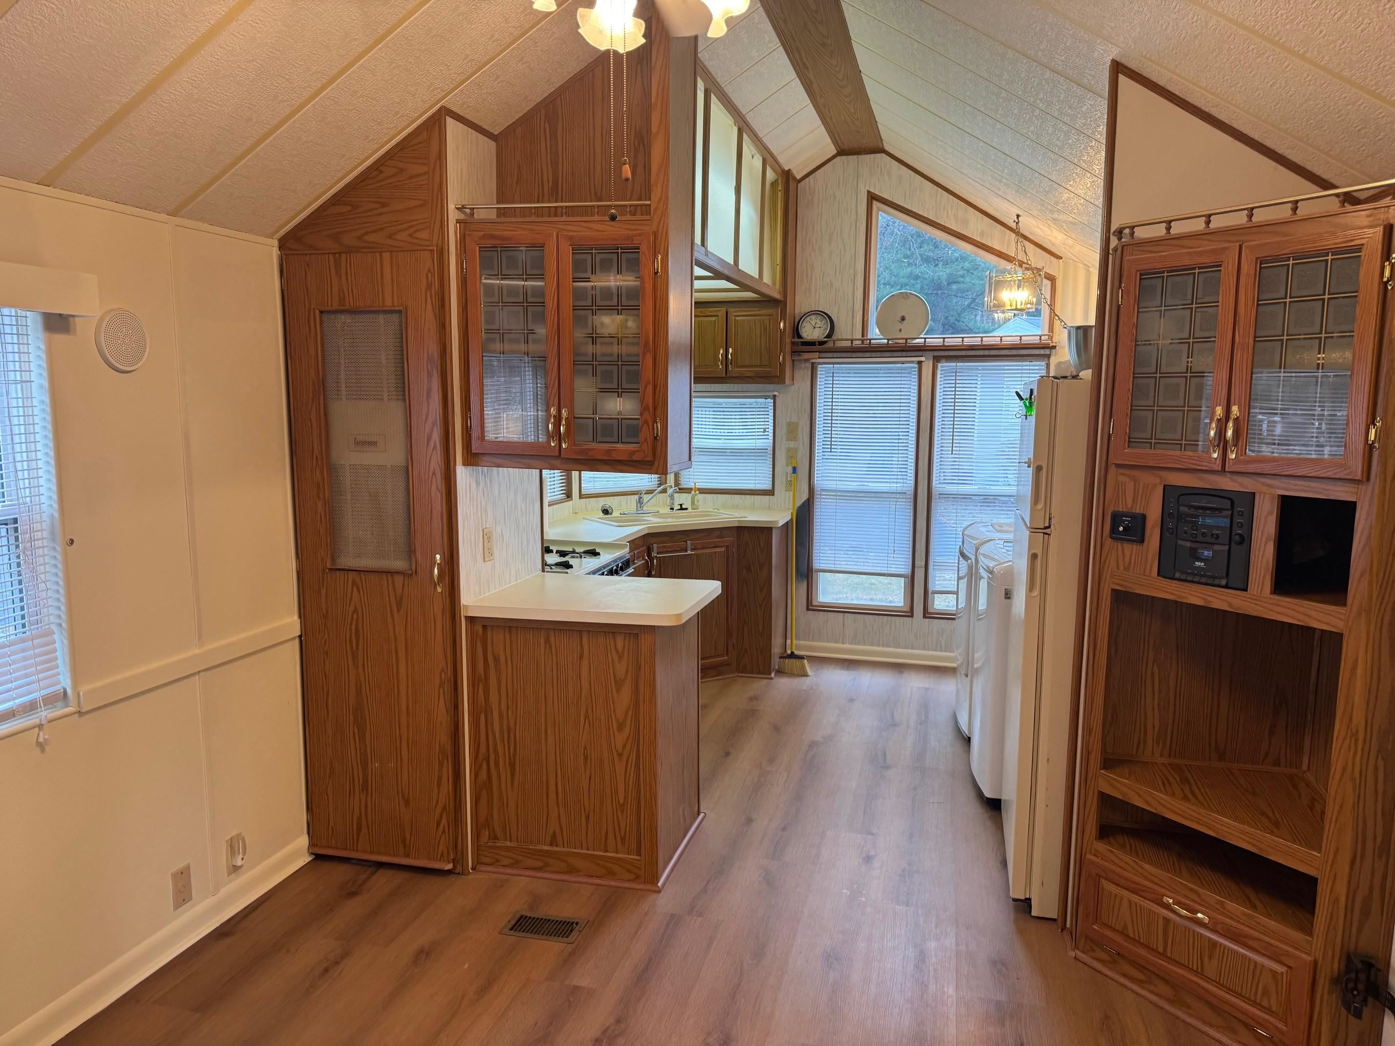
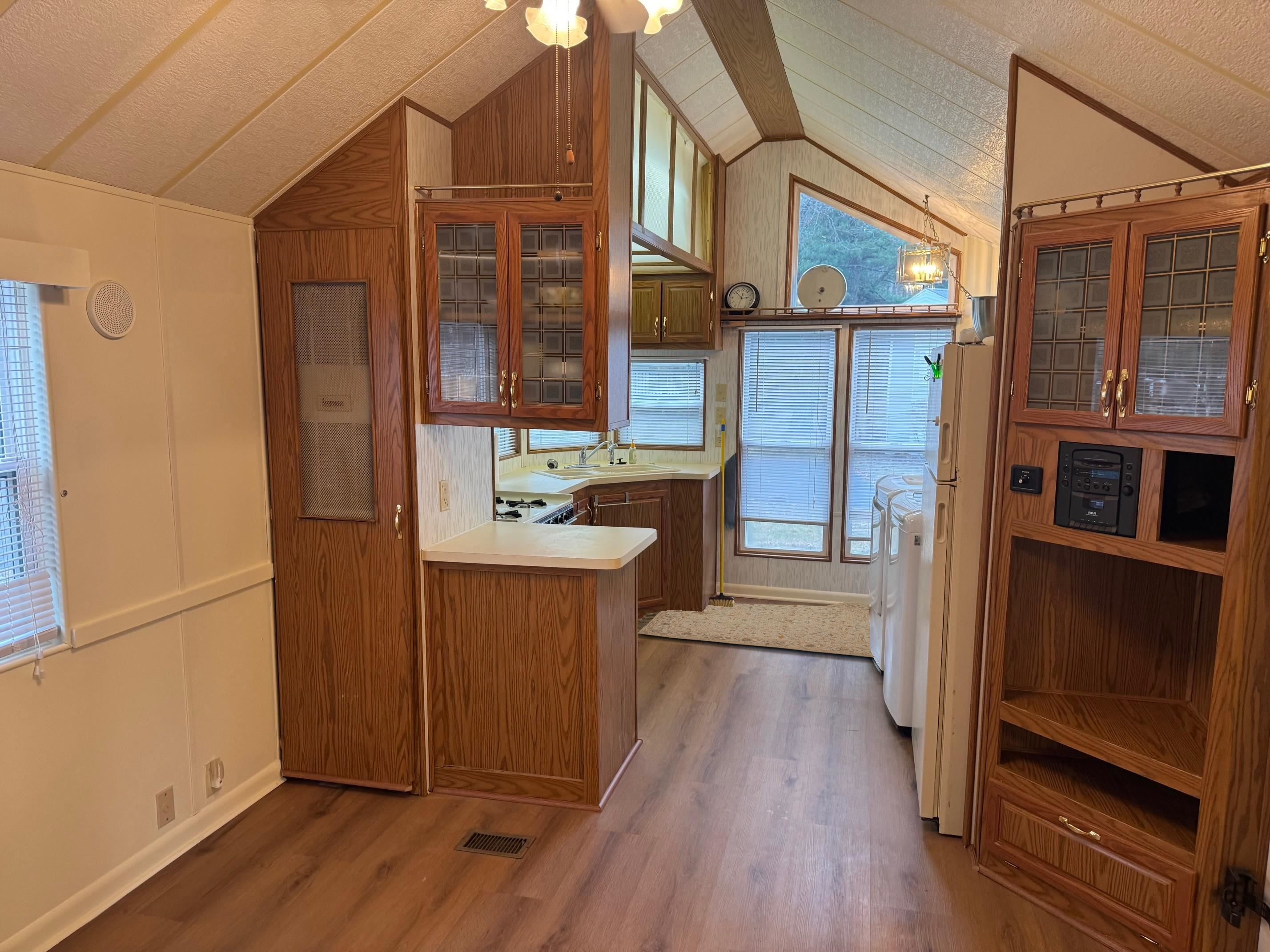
+ rug (788, 620)
